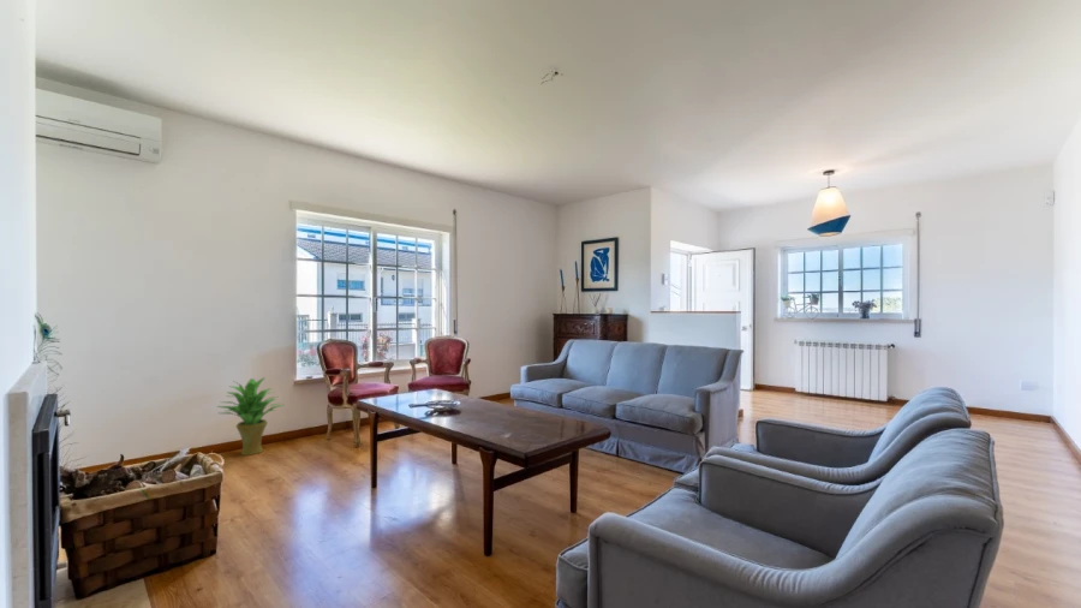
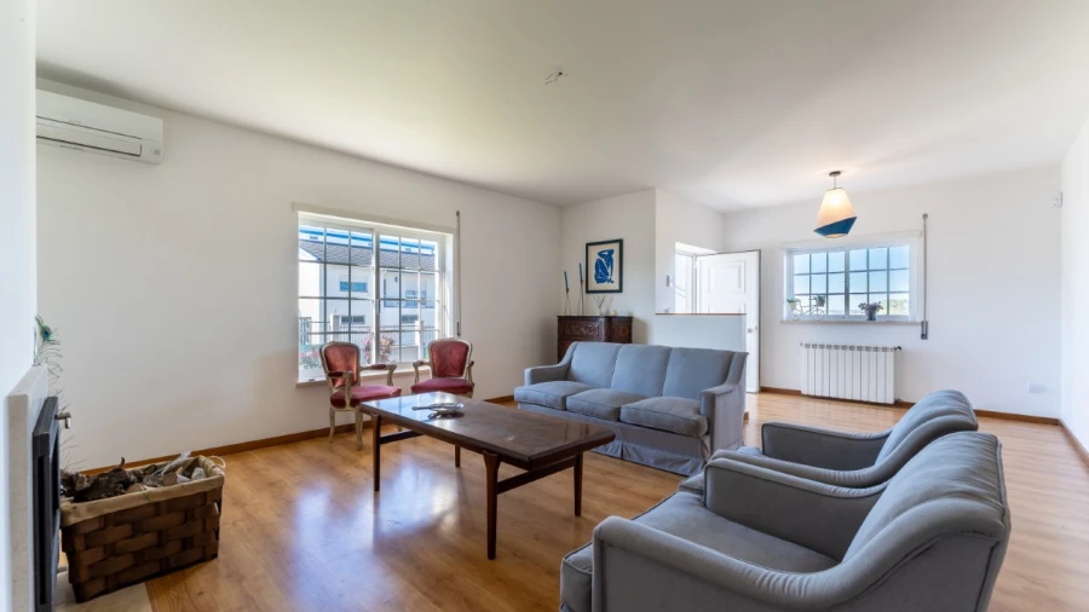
- potted plant (251, 415)
